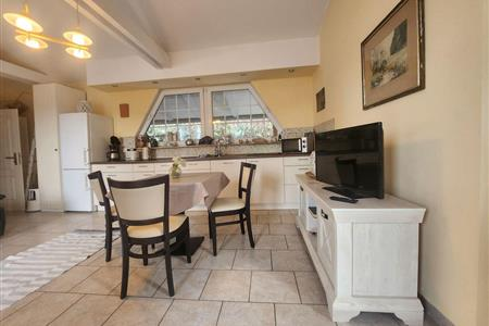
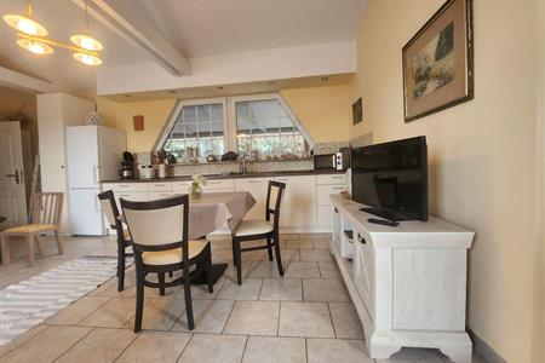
+ dining chair (34, 226)
